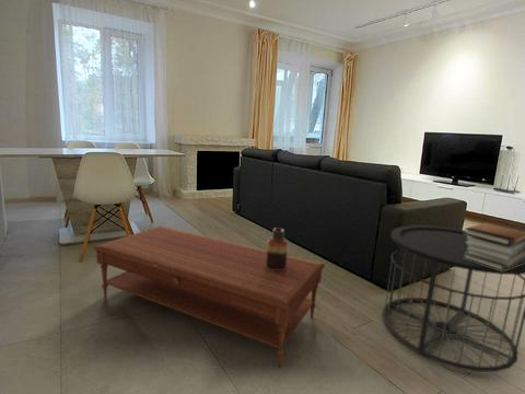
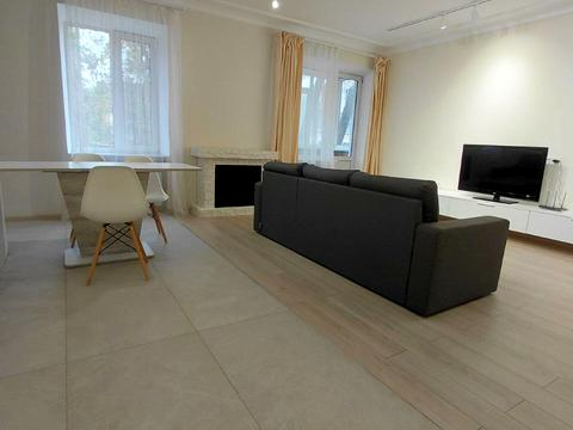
- coffee table (207, 280)
- side table (451, 288)
- book stack (497, 244)
- vase (277, 247)
